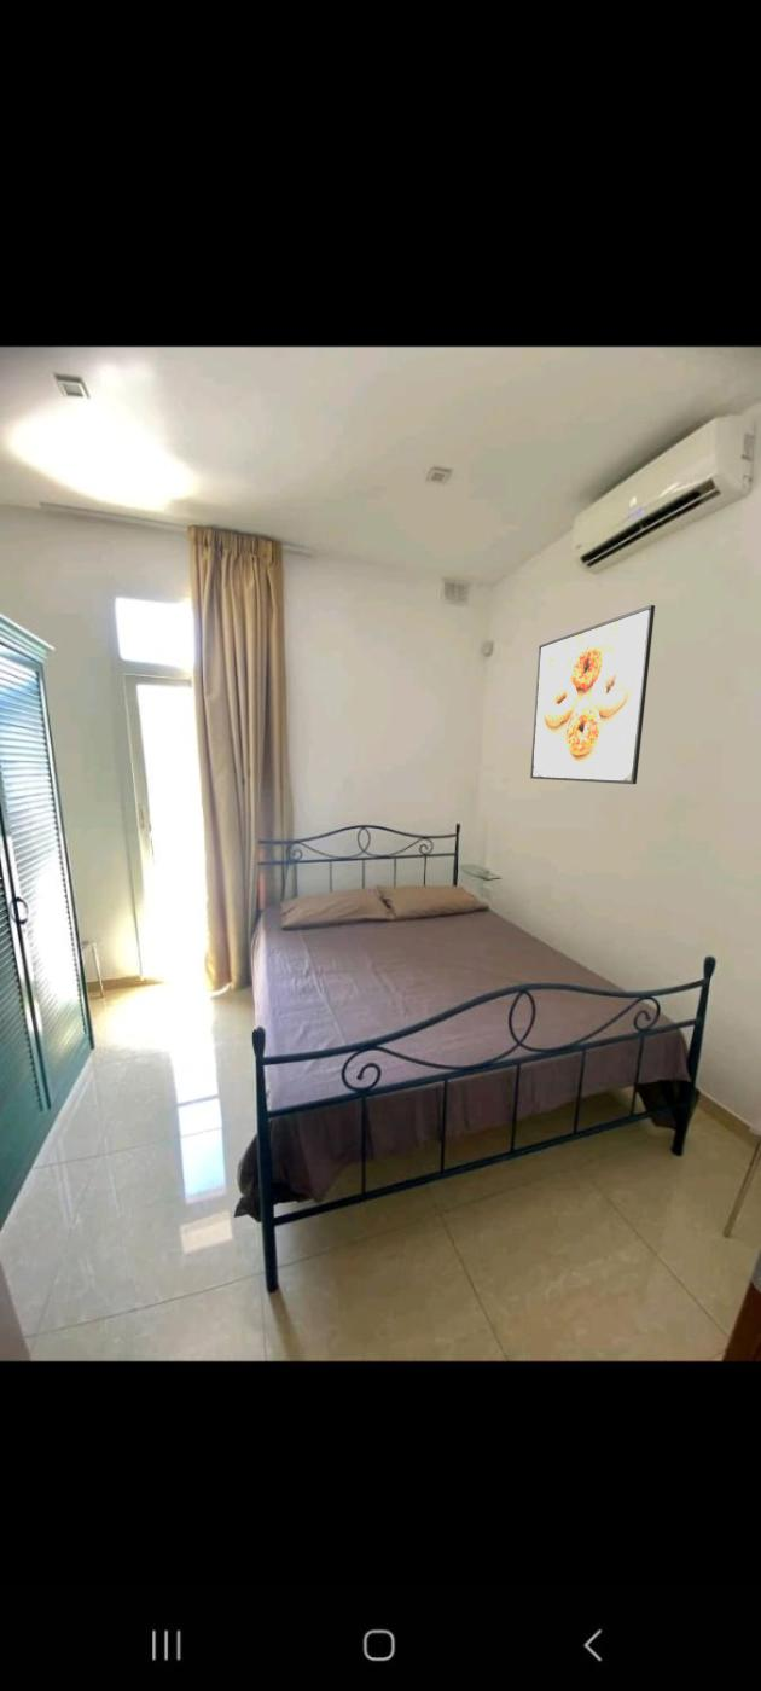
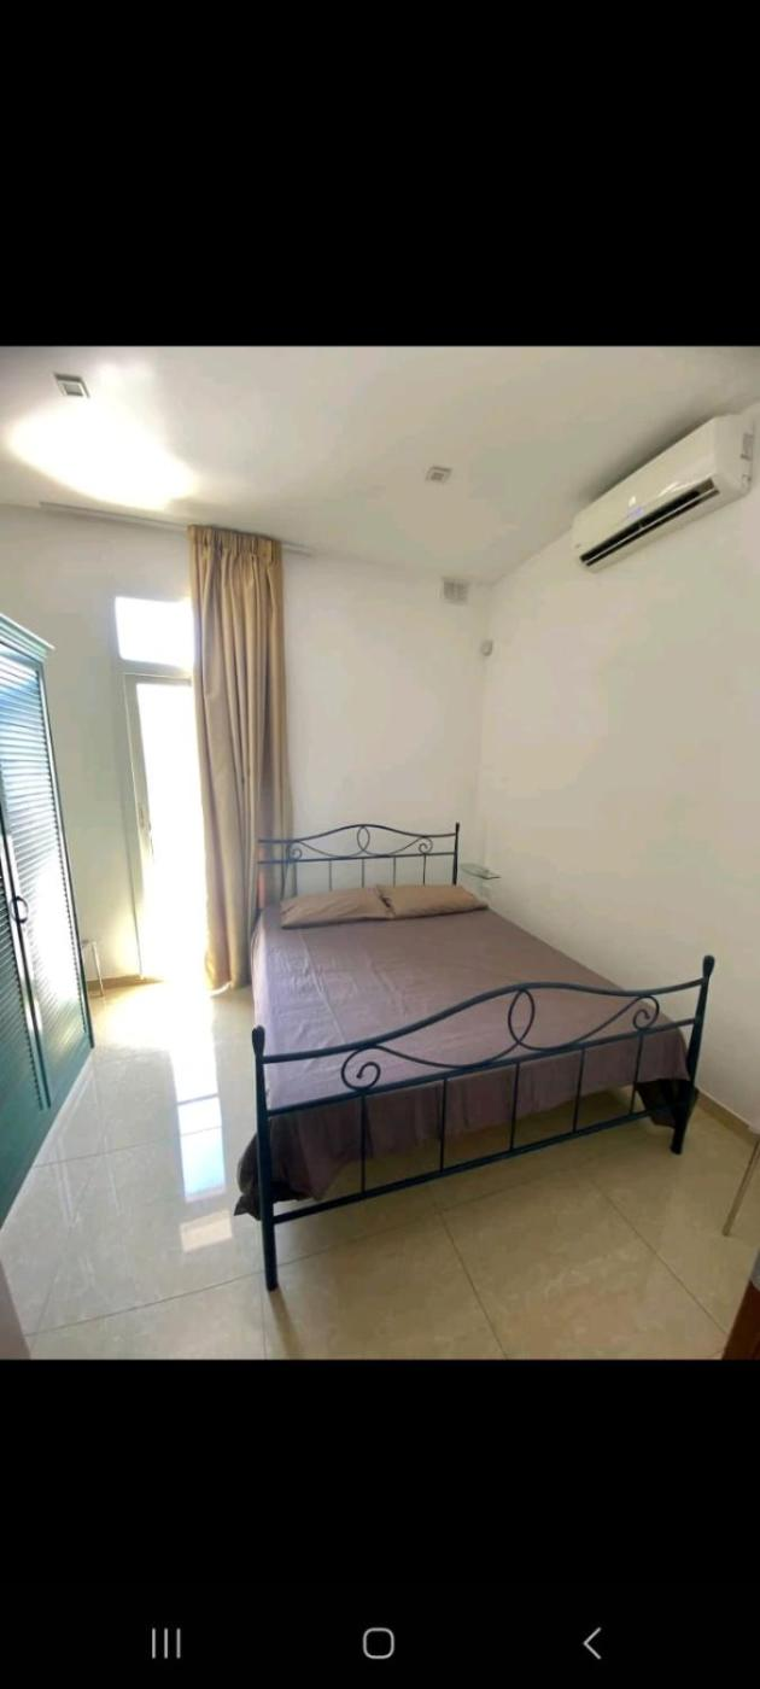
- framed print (581, 707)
